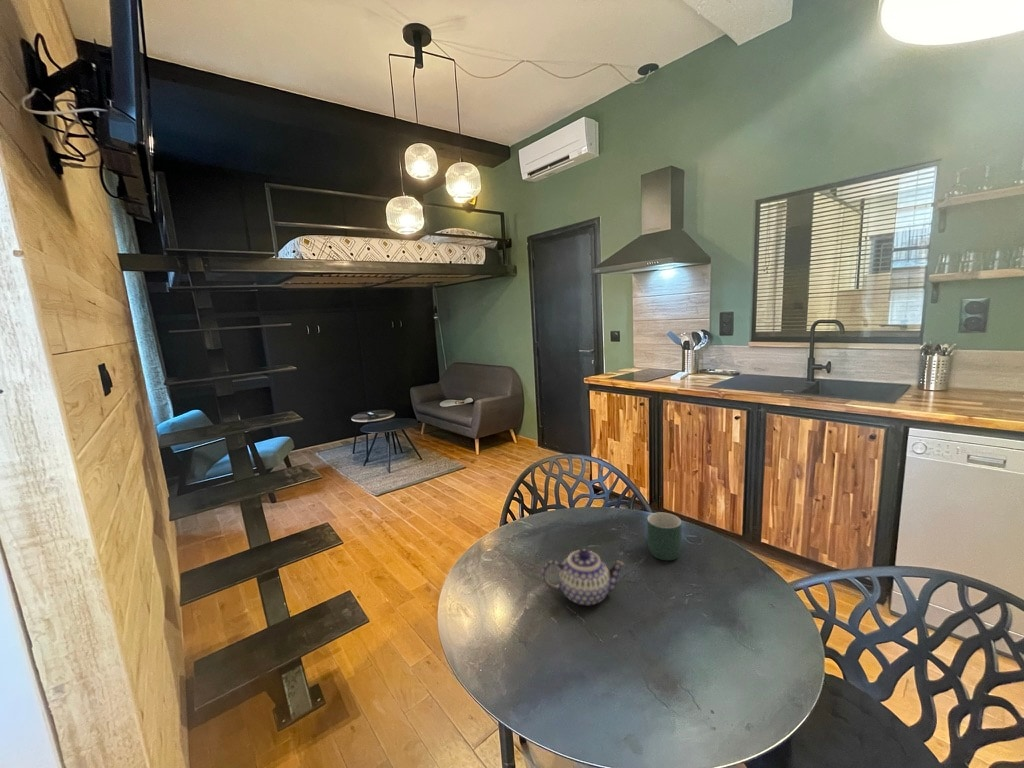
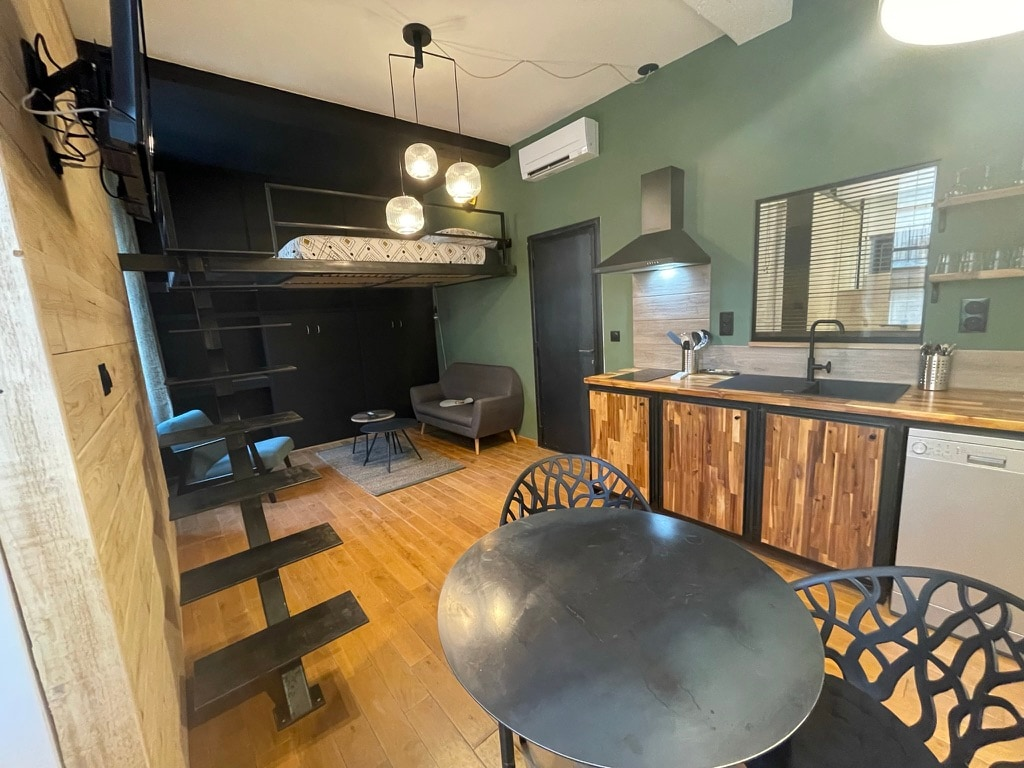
- teapot (582, 571)
- mug (661, 533)
